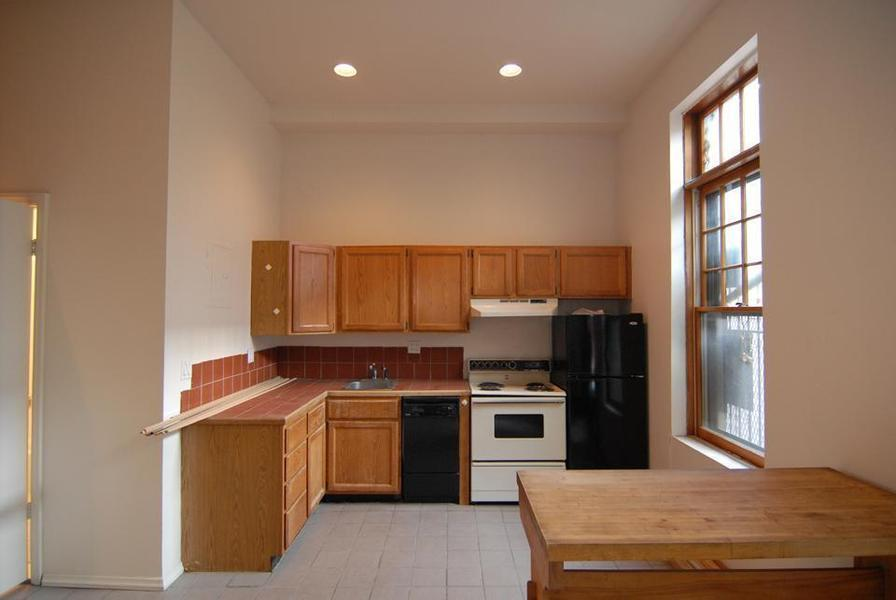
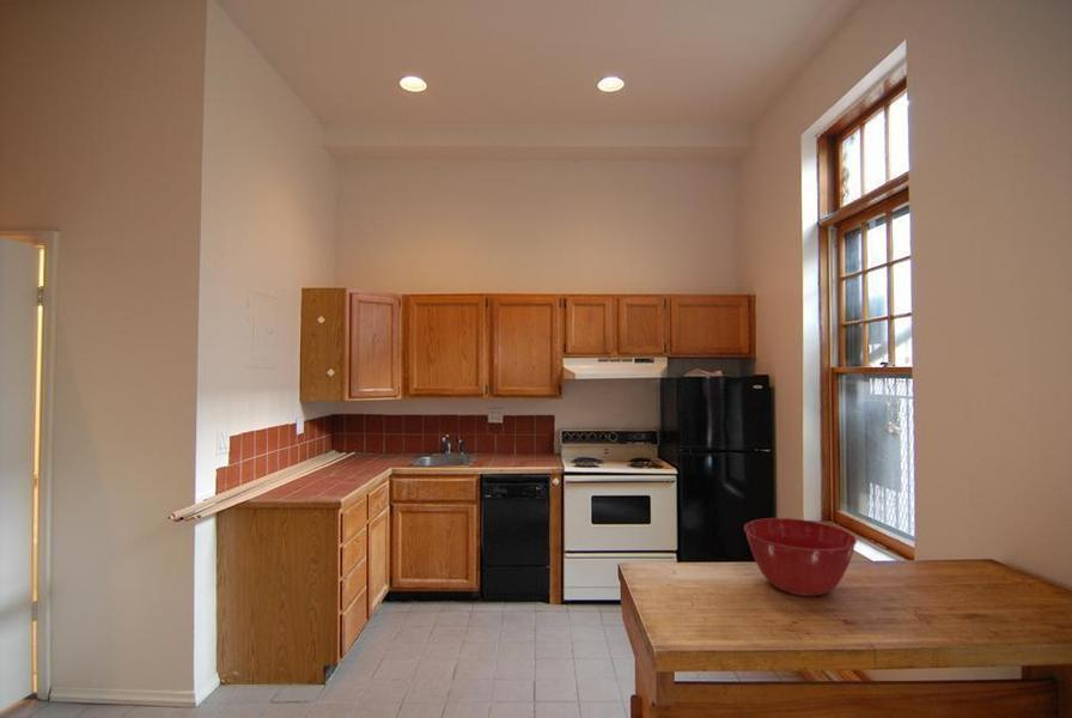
+ mixing bowl (798, 559)
